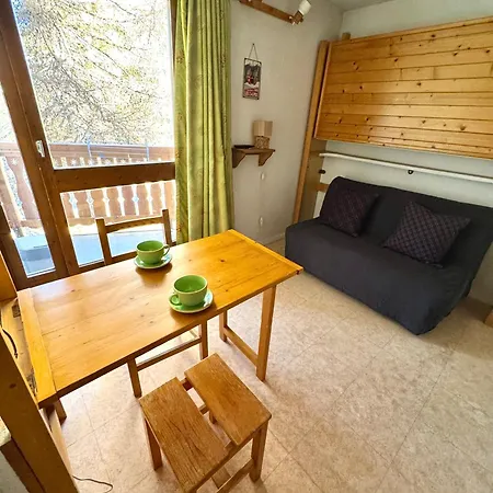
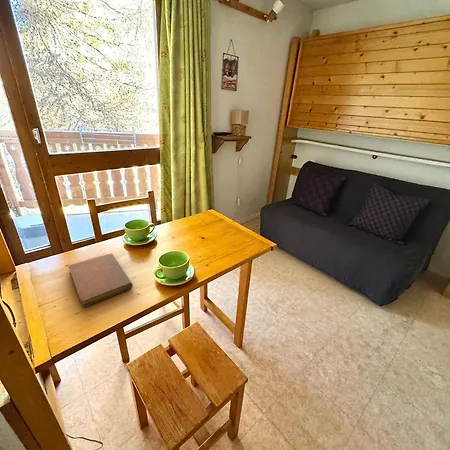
+ notebook (99, 276)
